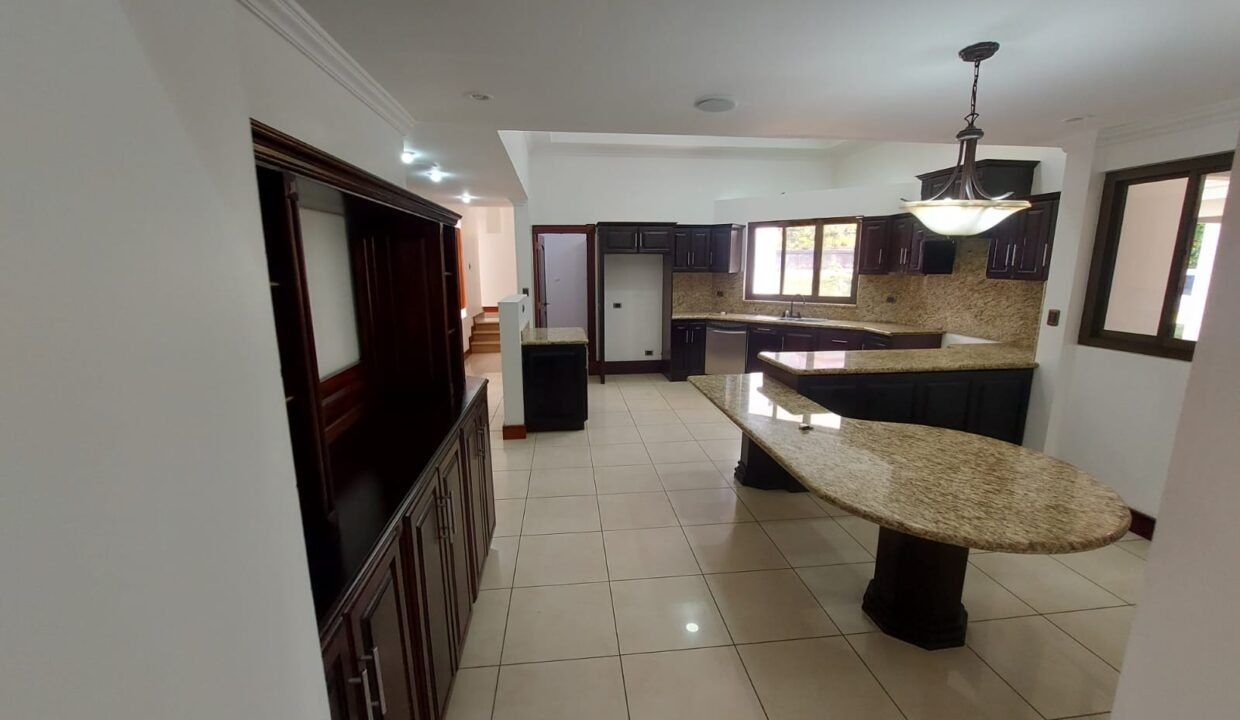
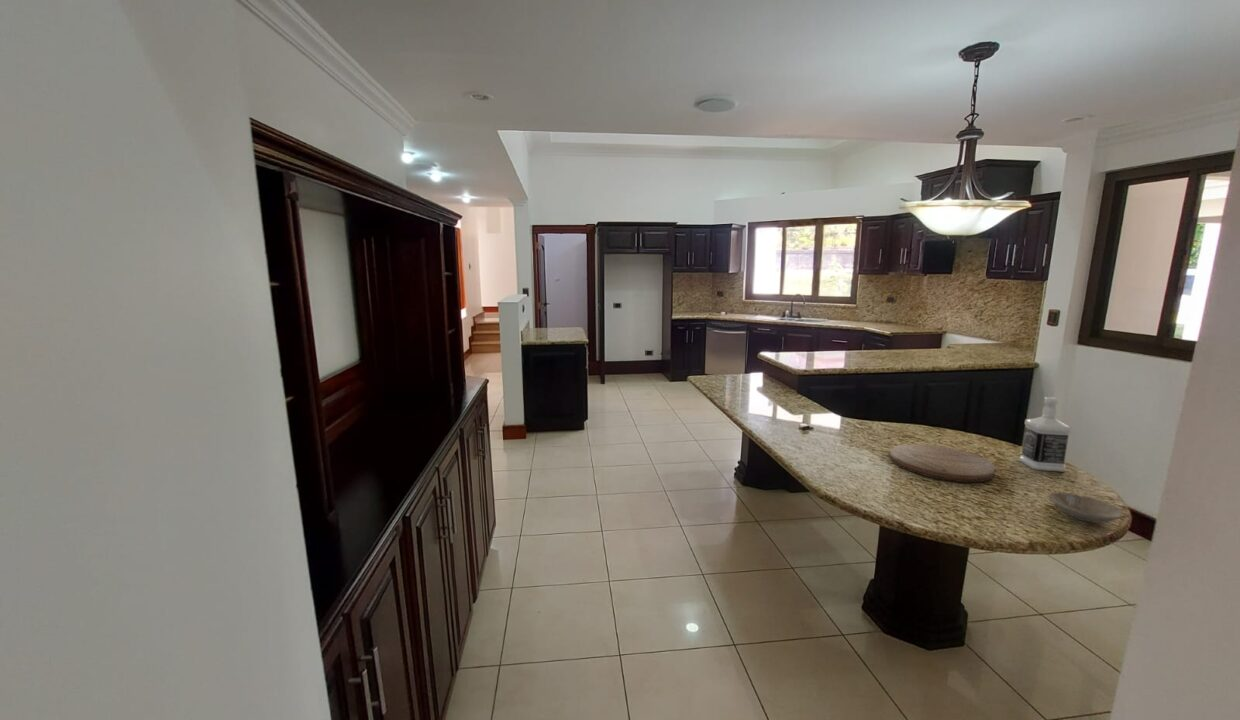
+ bowl (1083, 510)
+ cutting board (940, 461)
+ bottle (1046, 432)
